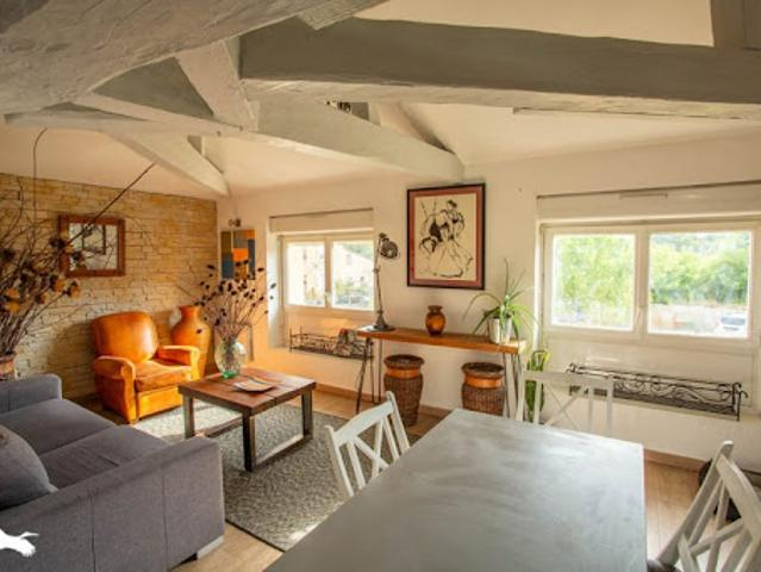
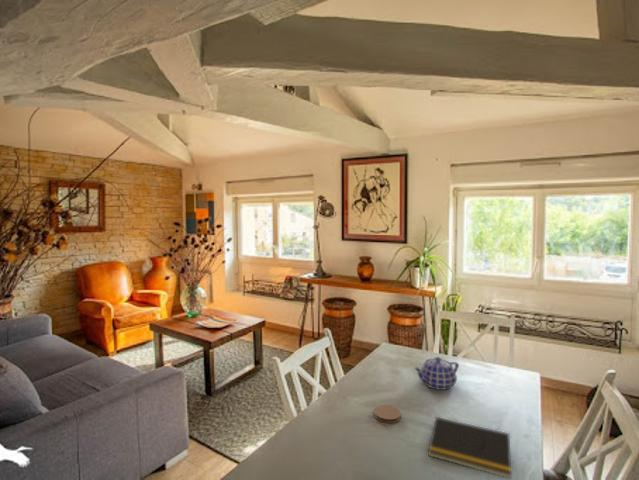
+ notepad (469, 444)
+ teapot (436, 371)
+ coaster (387, 413)
